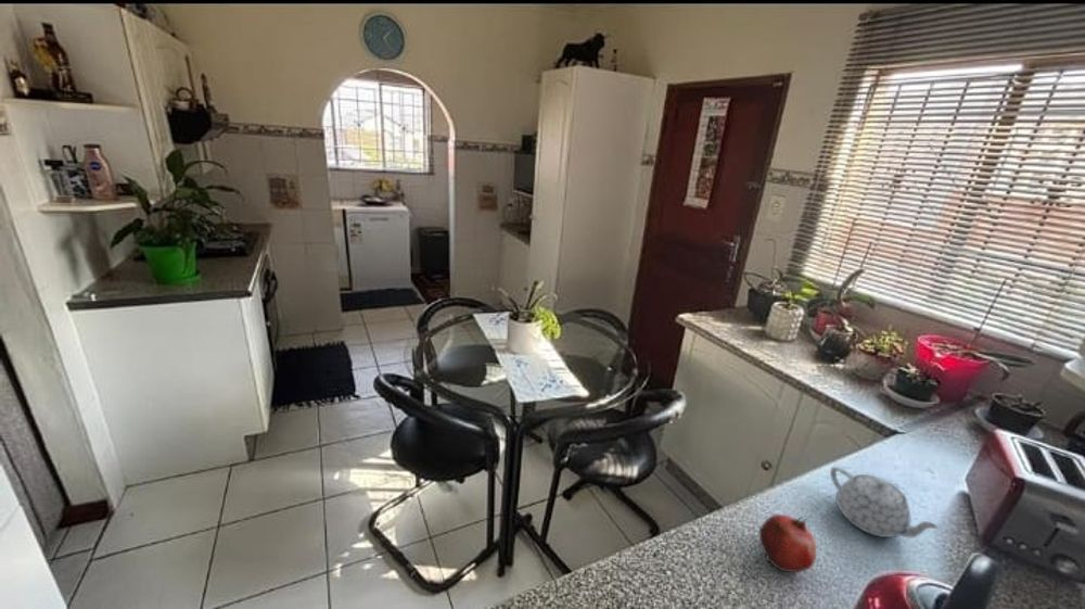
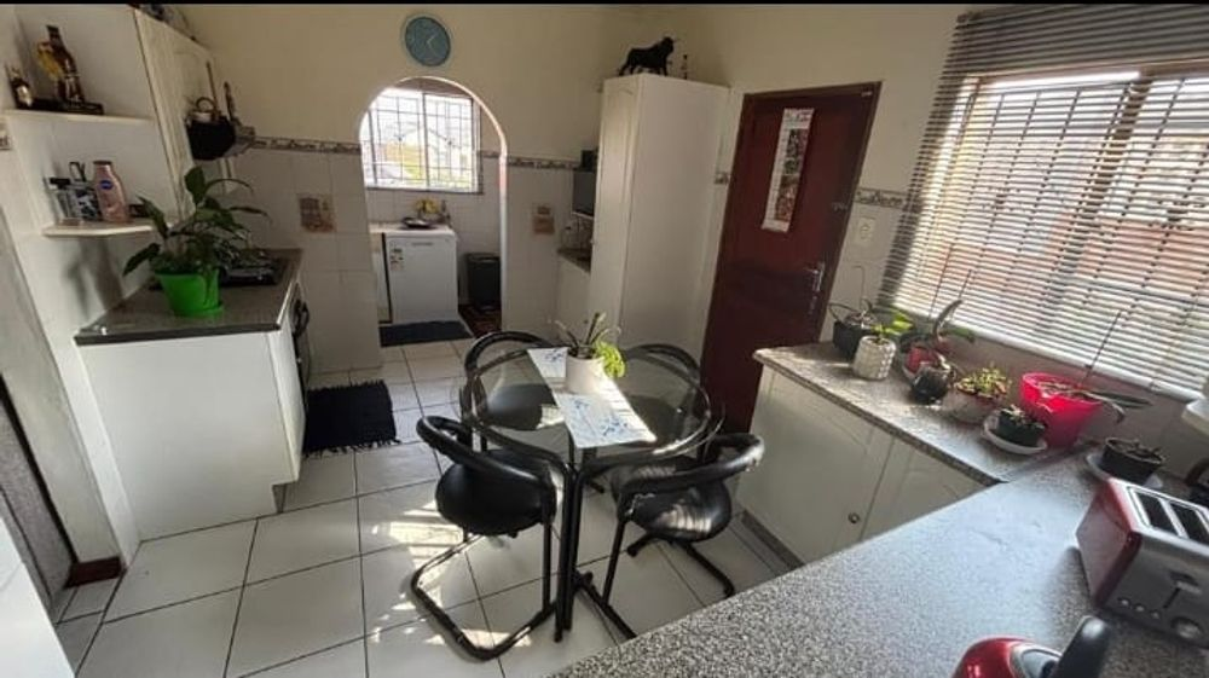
- teapot (878, 503)
- fruit (788, 537)
